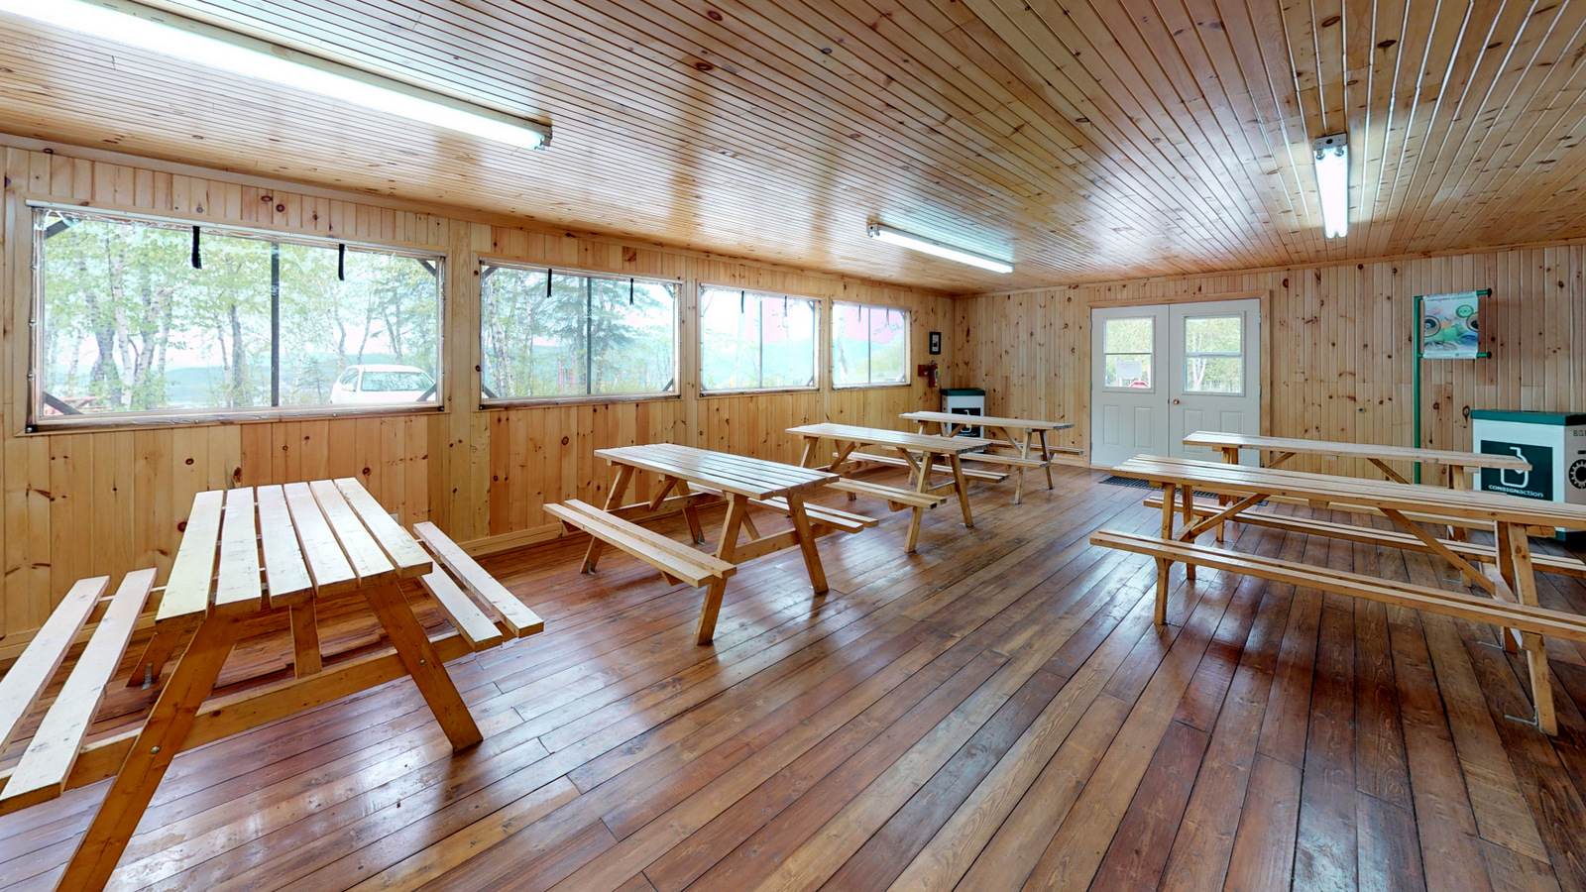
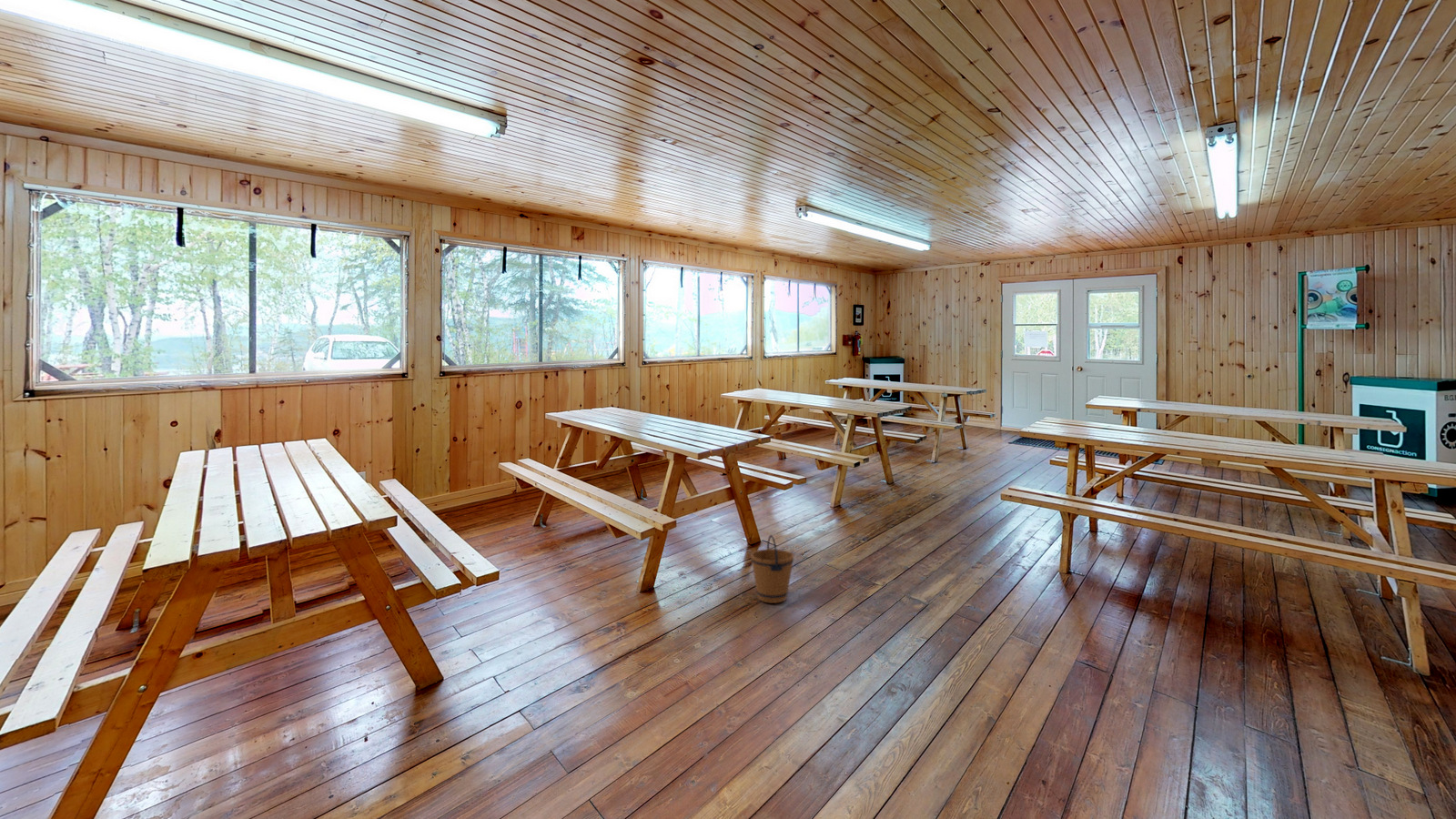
+ bucket (772, 567)
